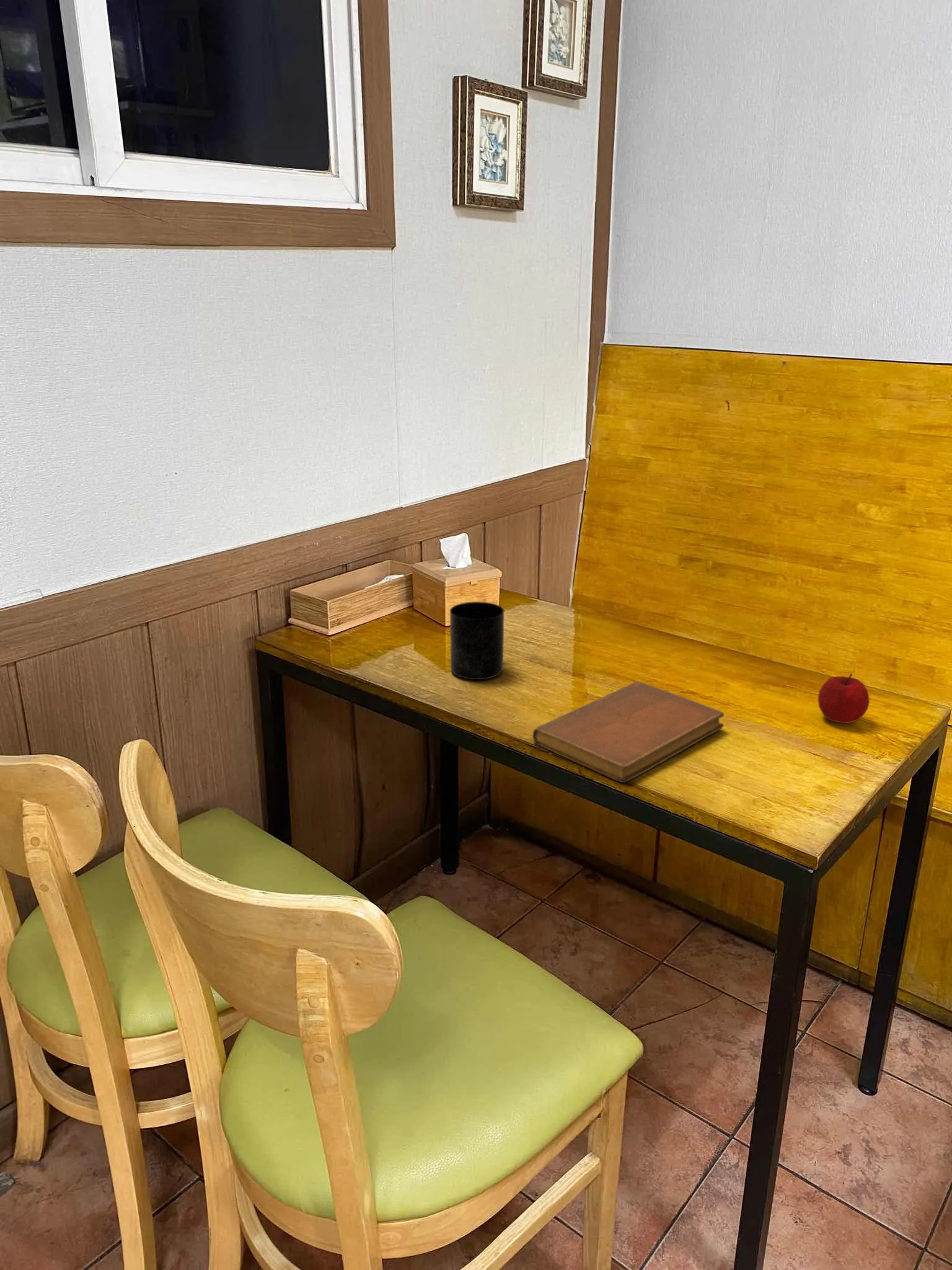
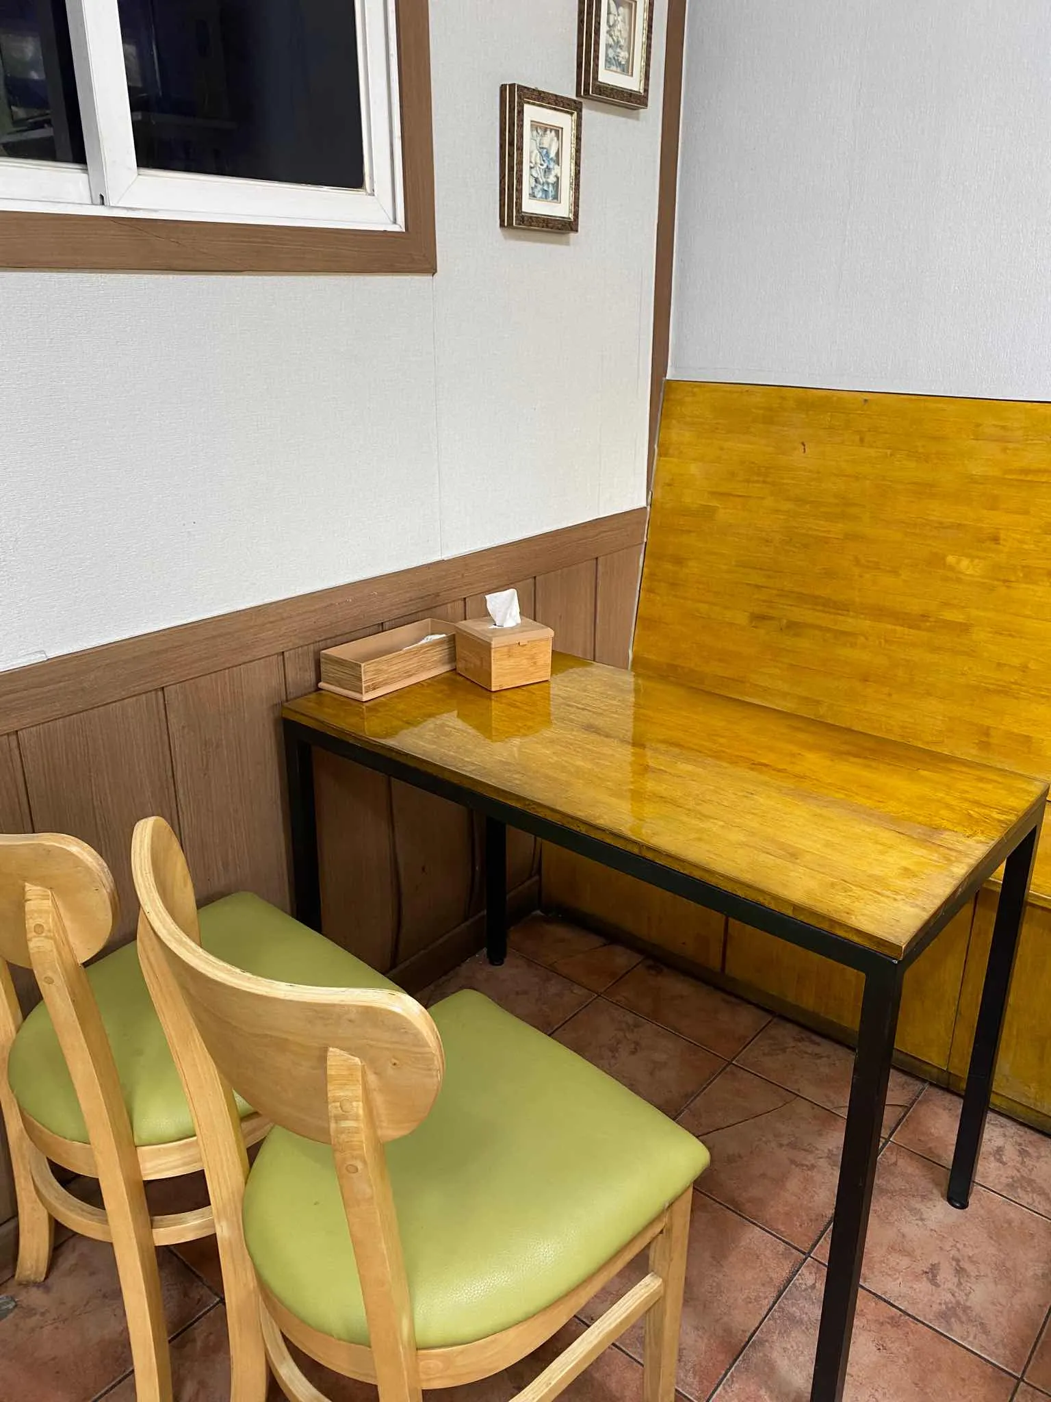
- notebook (630, 727)
- mug (481, 638)
- apple (844, 696)
